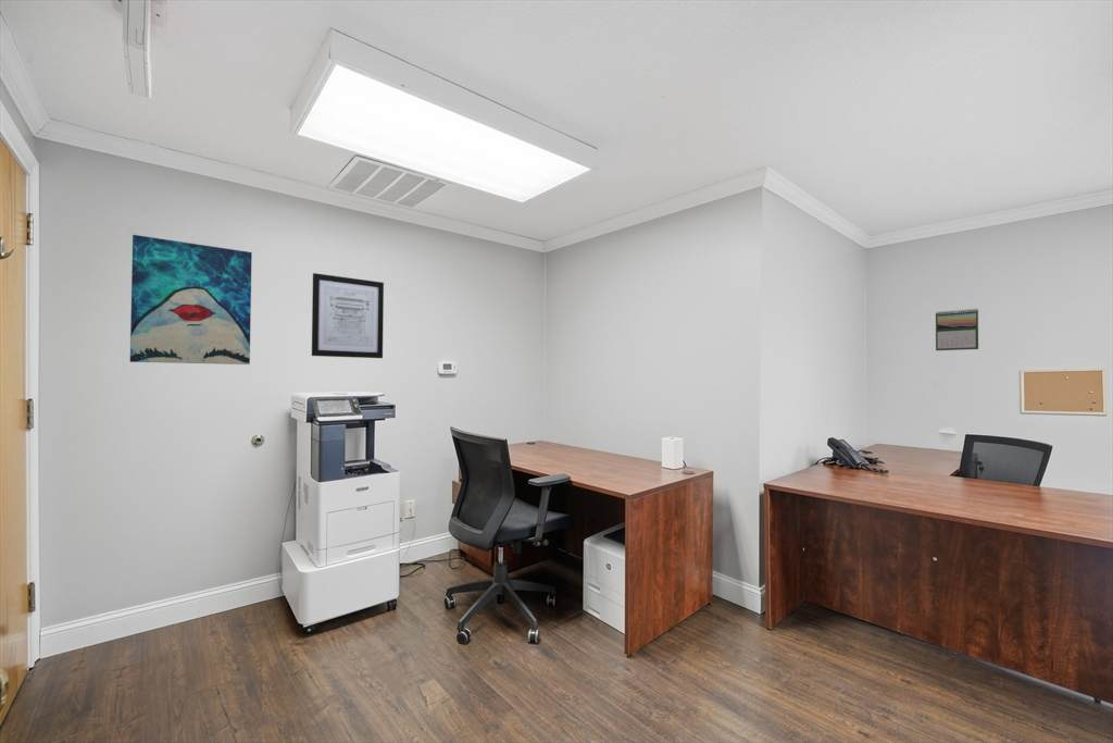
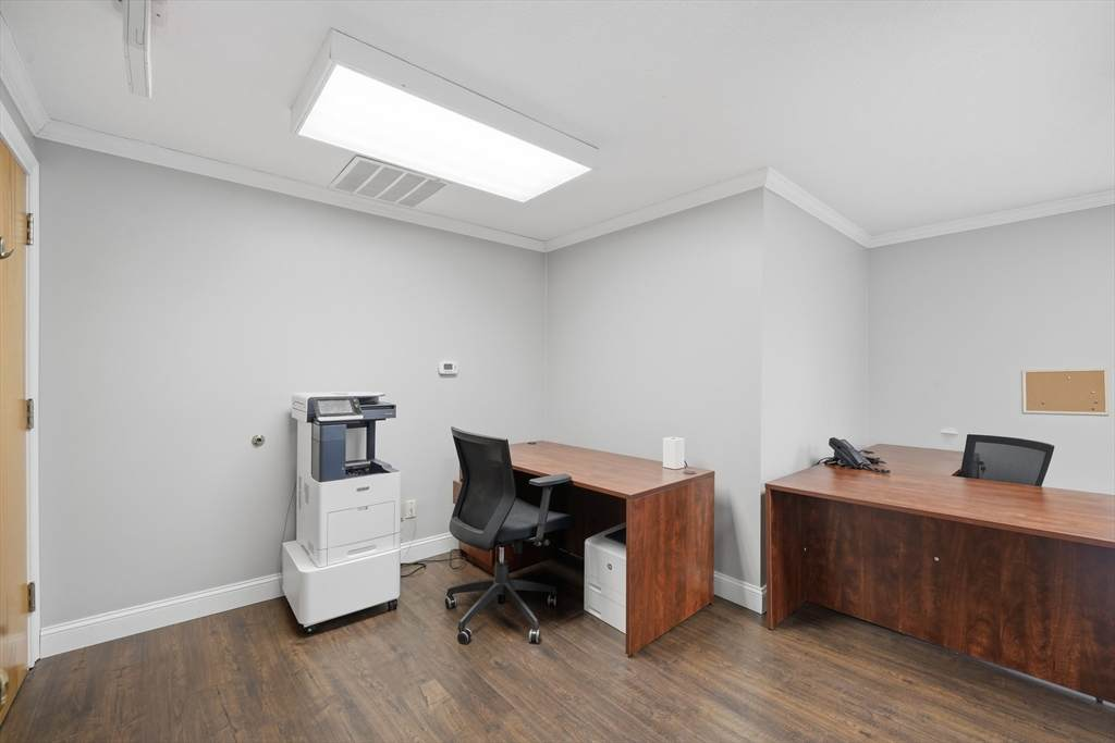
- calendar (955, 330)
- wall art (349, 317)
- wall art (195, 304)
